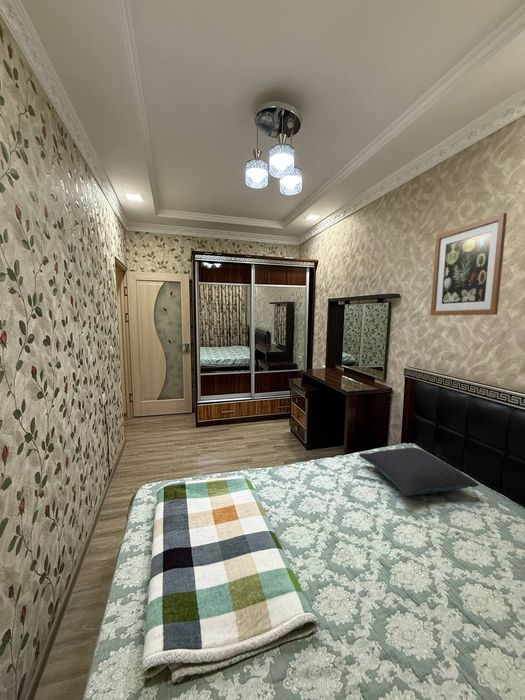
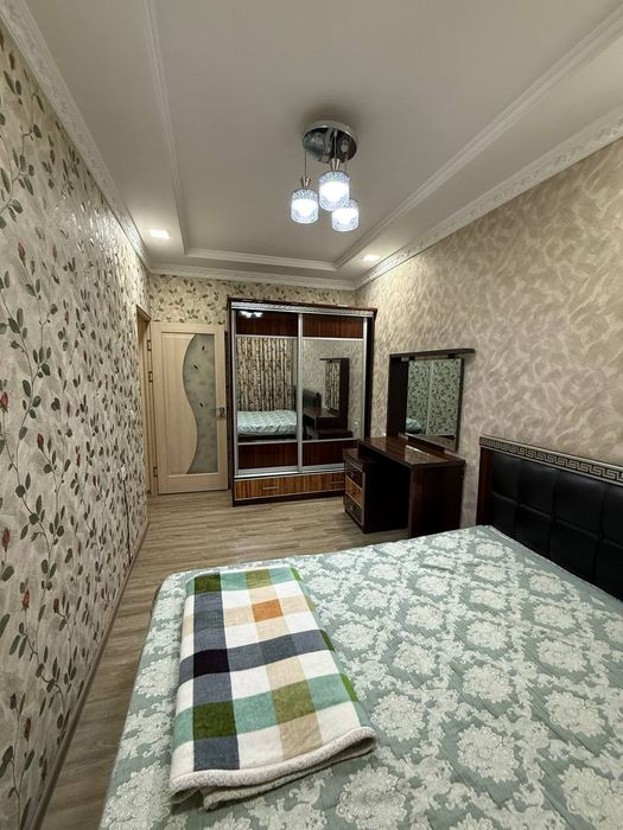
- wall art (463, 271)
- pillow (413, 468)
